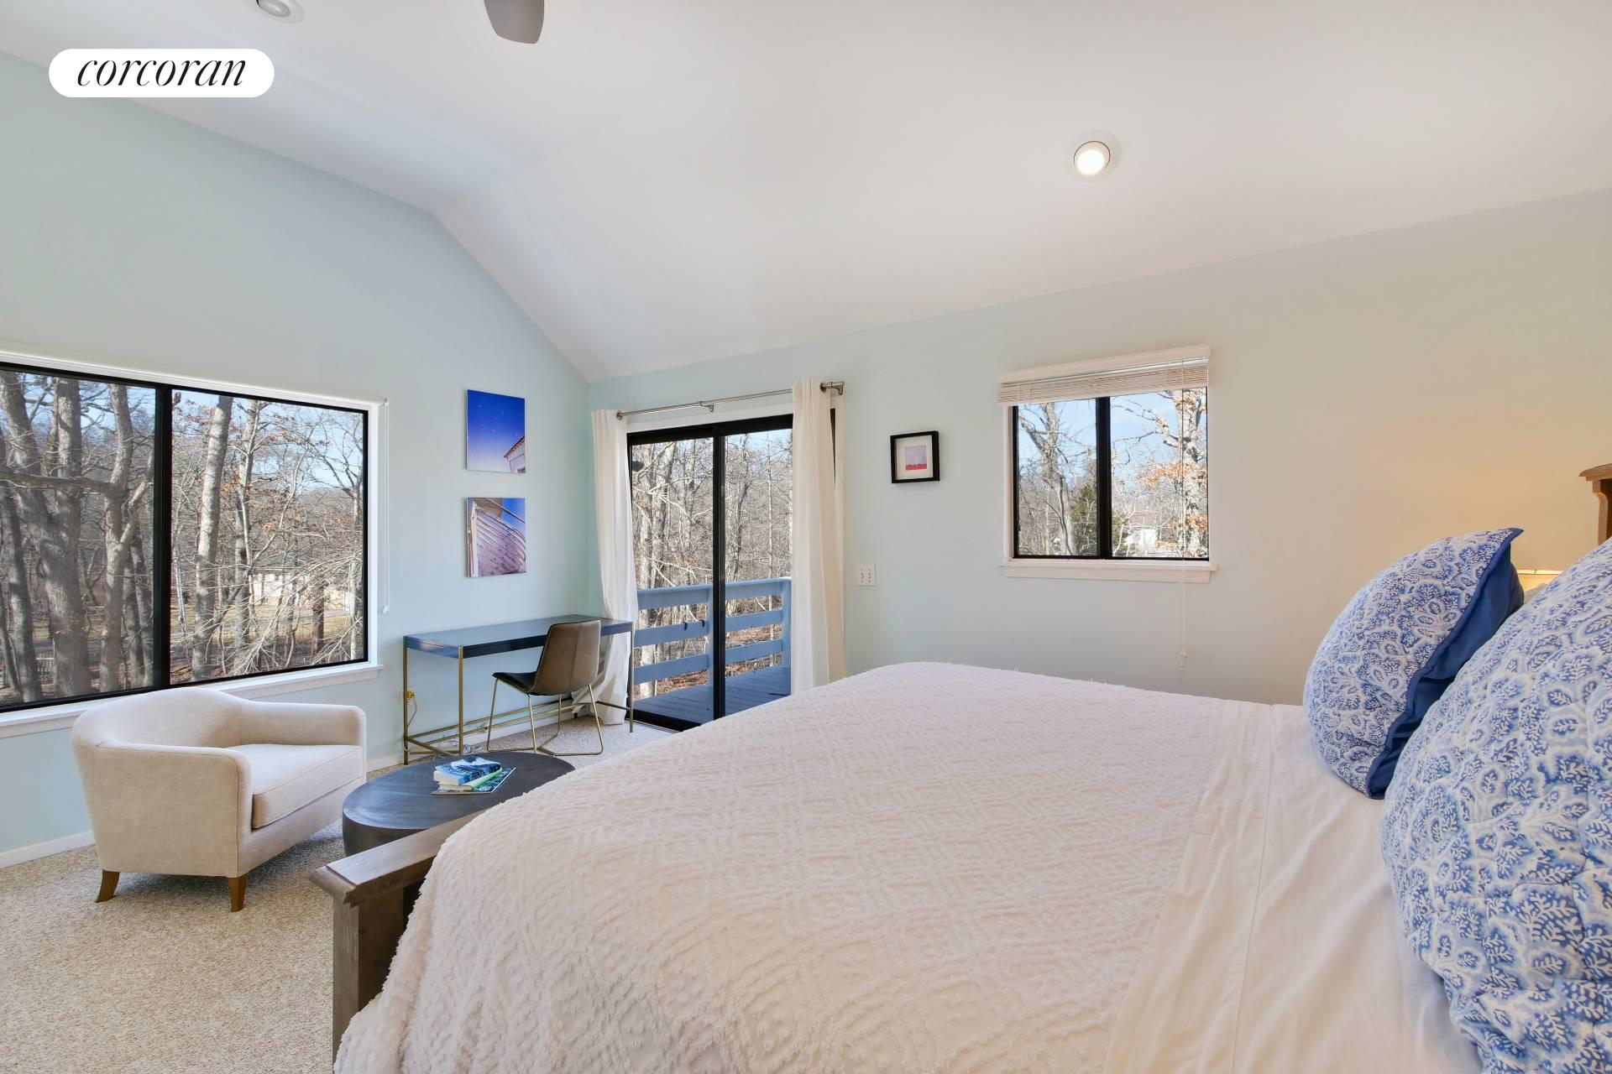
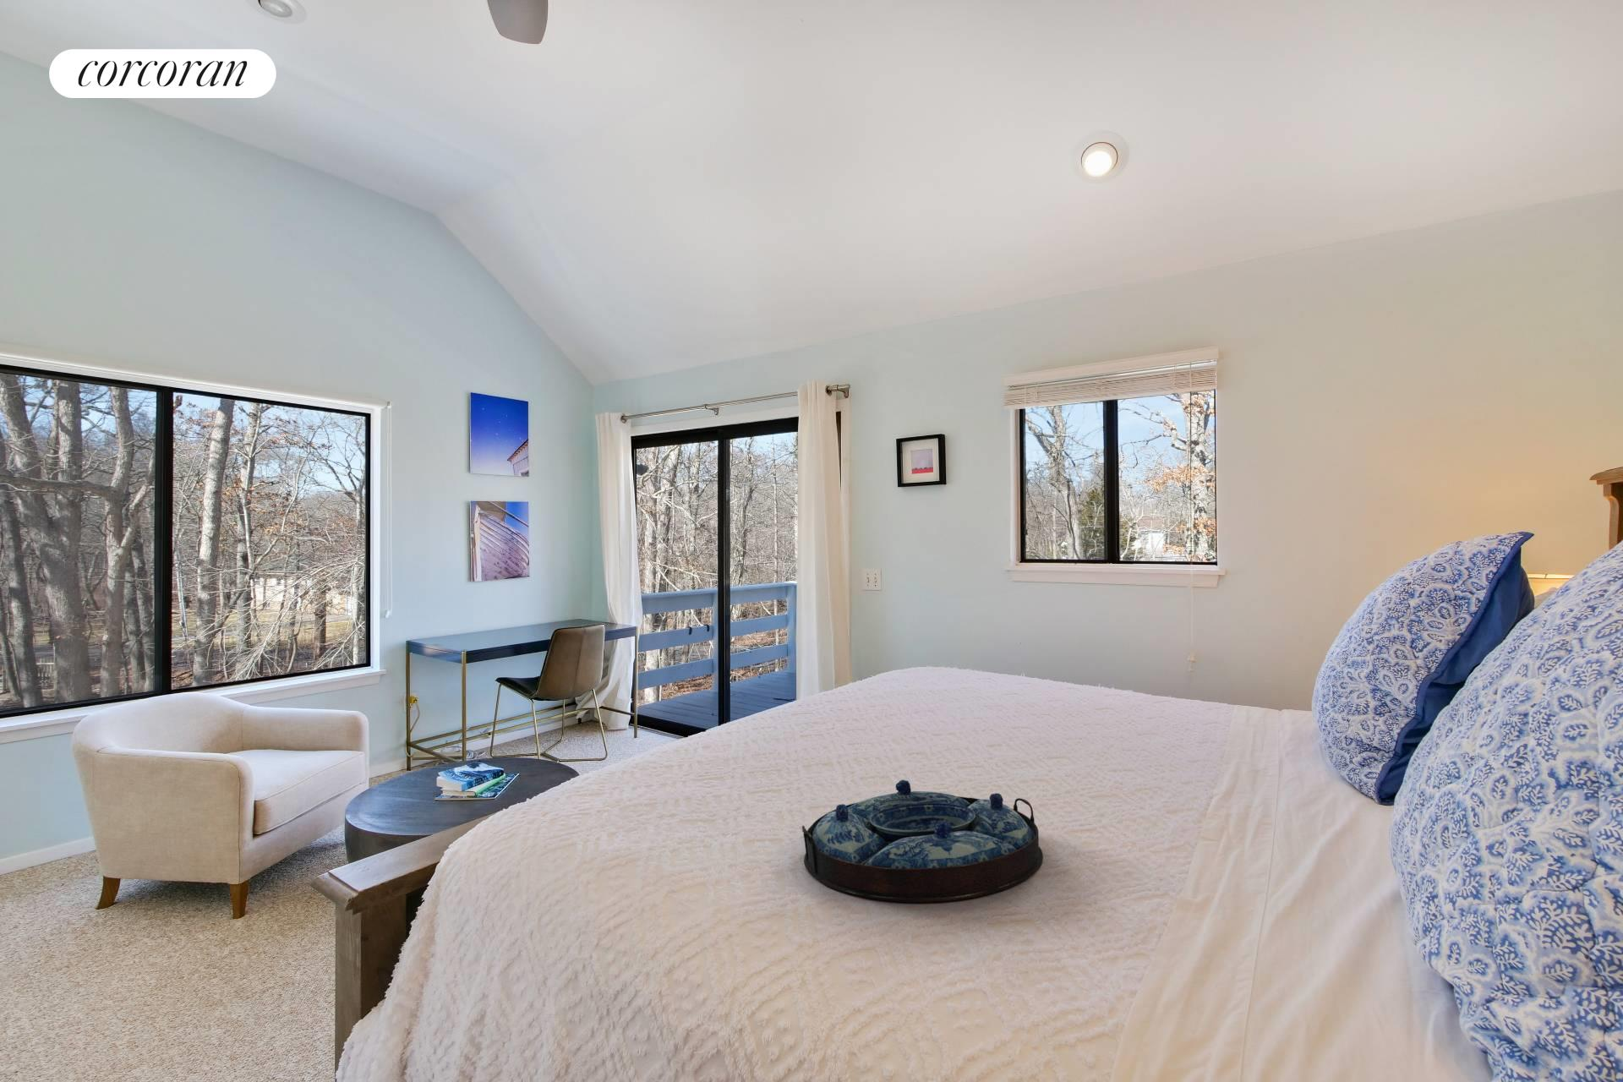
+ serving tray (920, 826)
